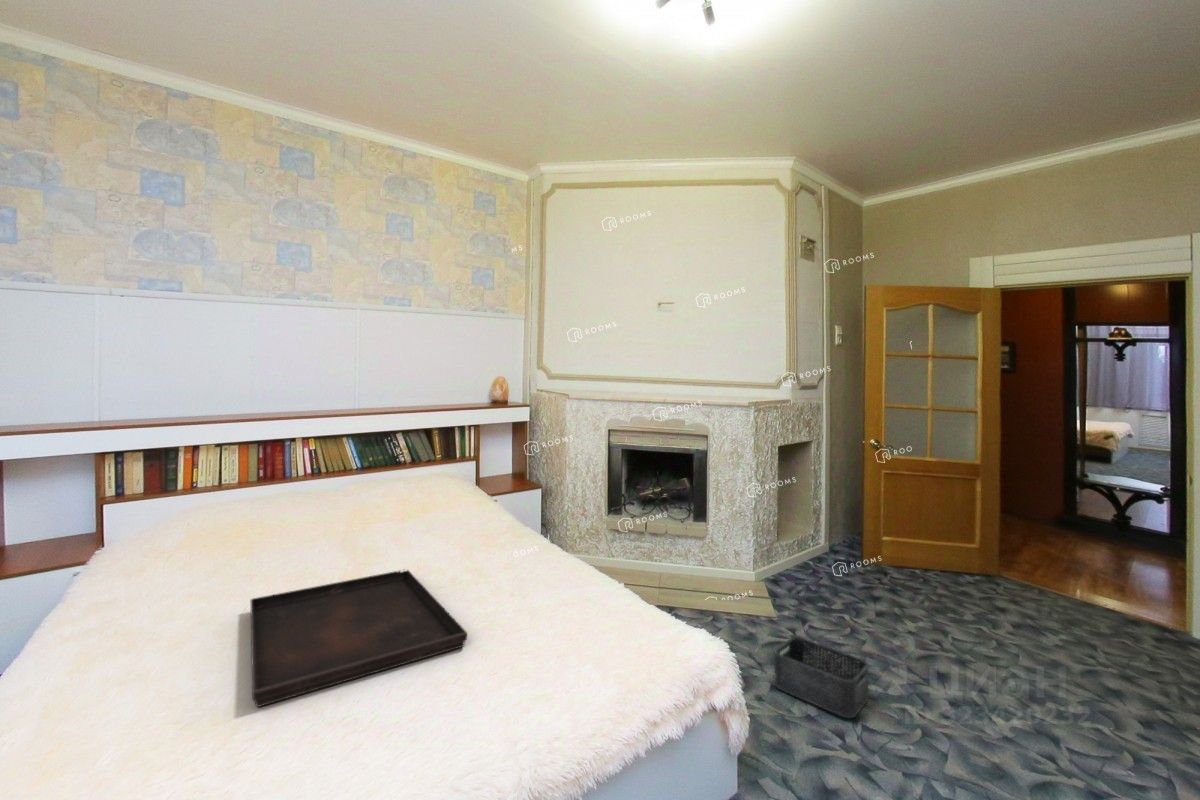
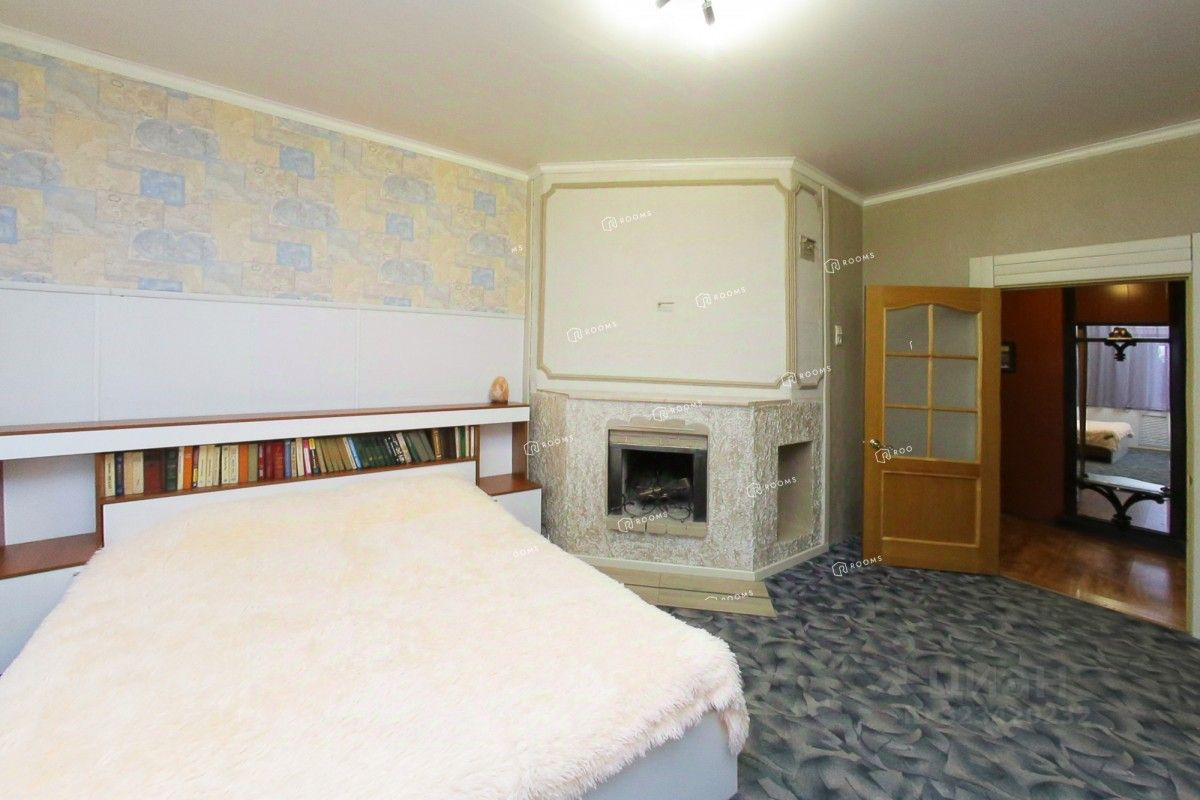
- serving tray (350, 621)
- storage bin (820, 674)
